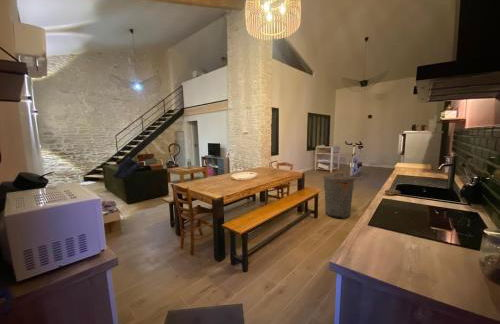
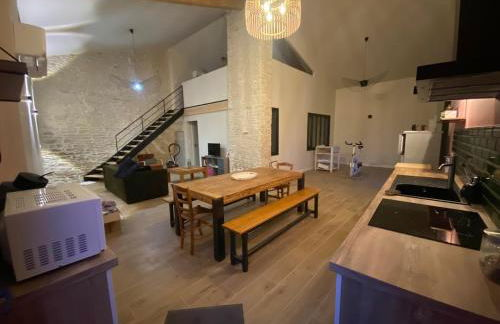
- trash can (338, 194)
